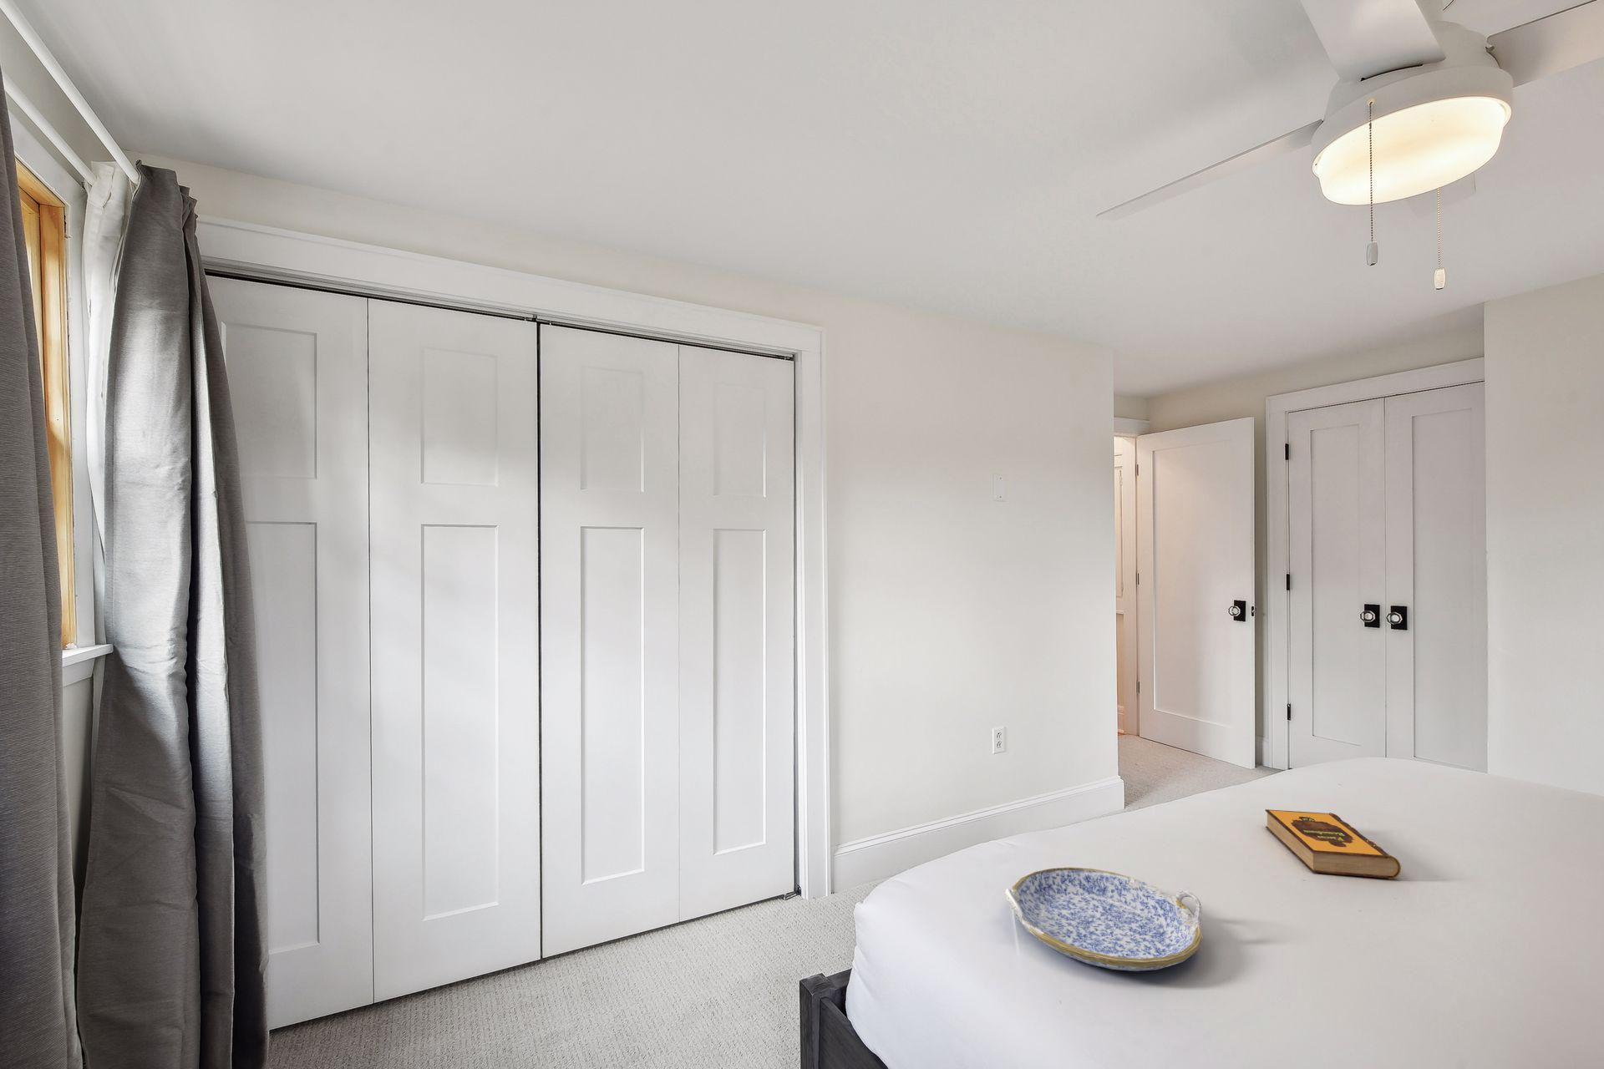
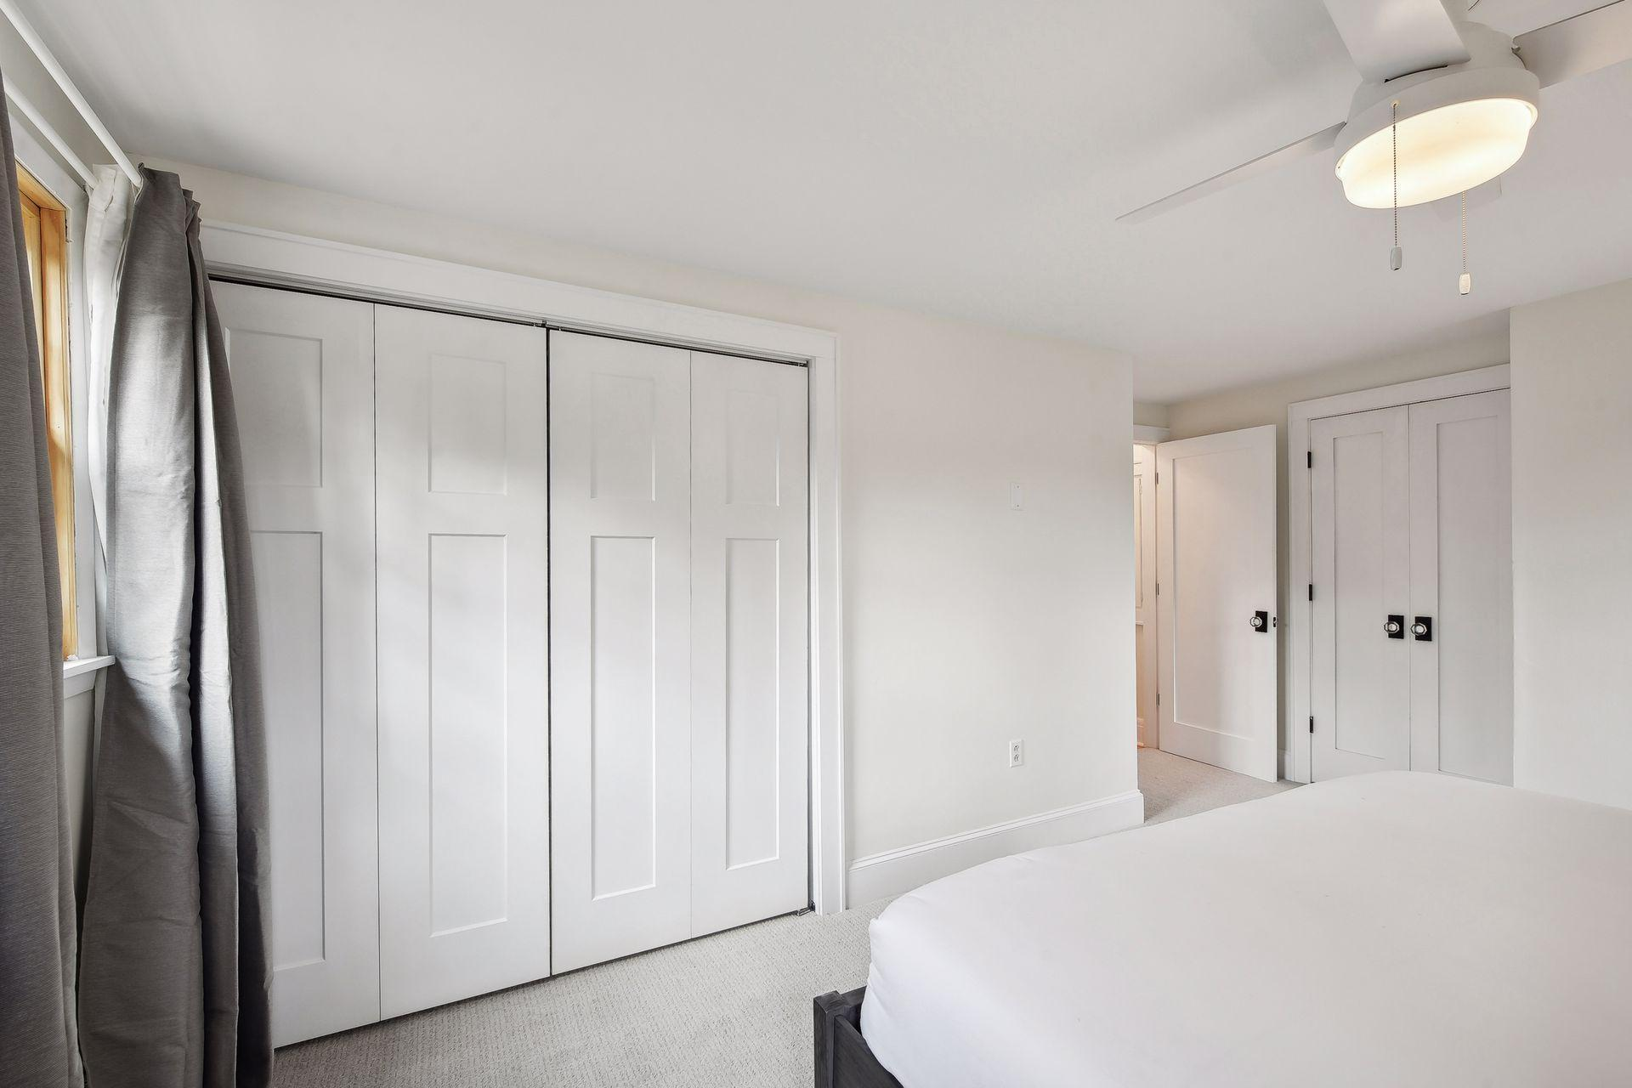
- hardback book (1327, 841)
- serving tray (1102, 912)
